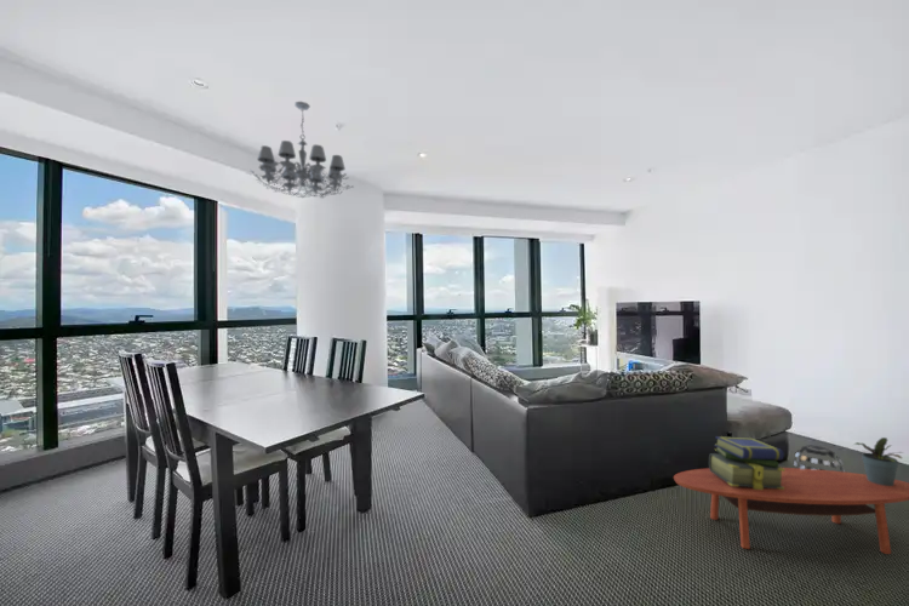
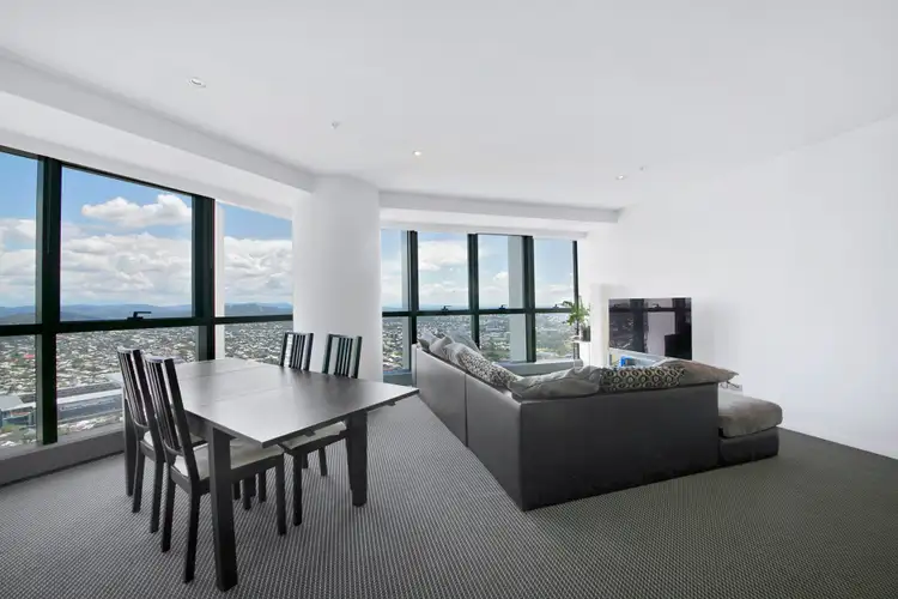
- decorative ball (819, 468)
- chandelier (302, 148)
- coffee table (791, 508)
- stack of books (745, 459)
- potted plant (877, 458)
